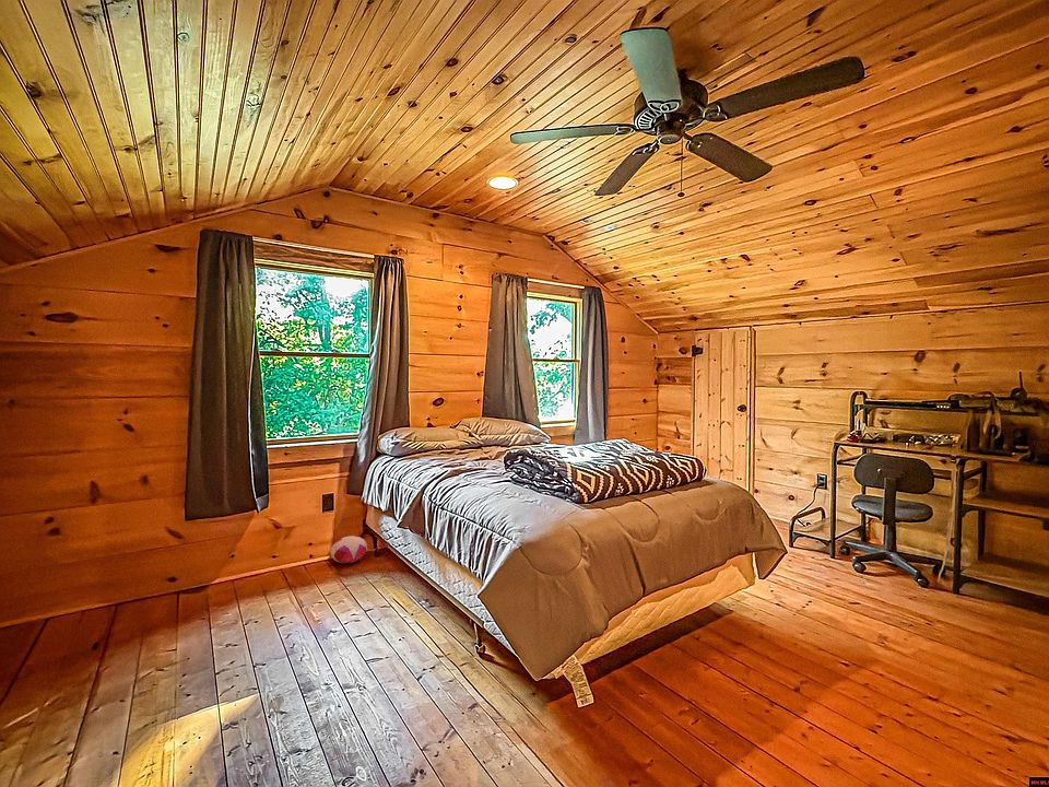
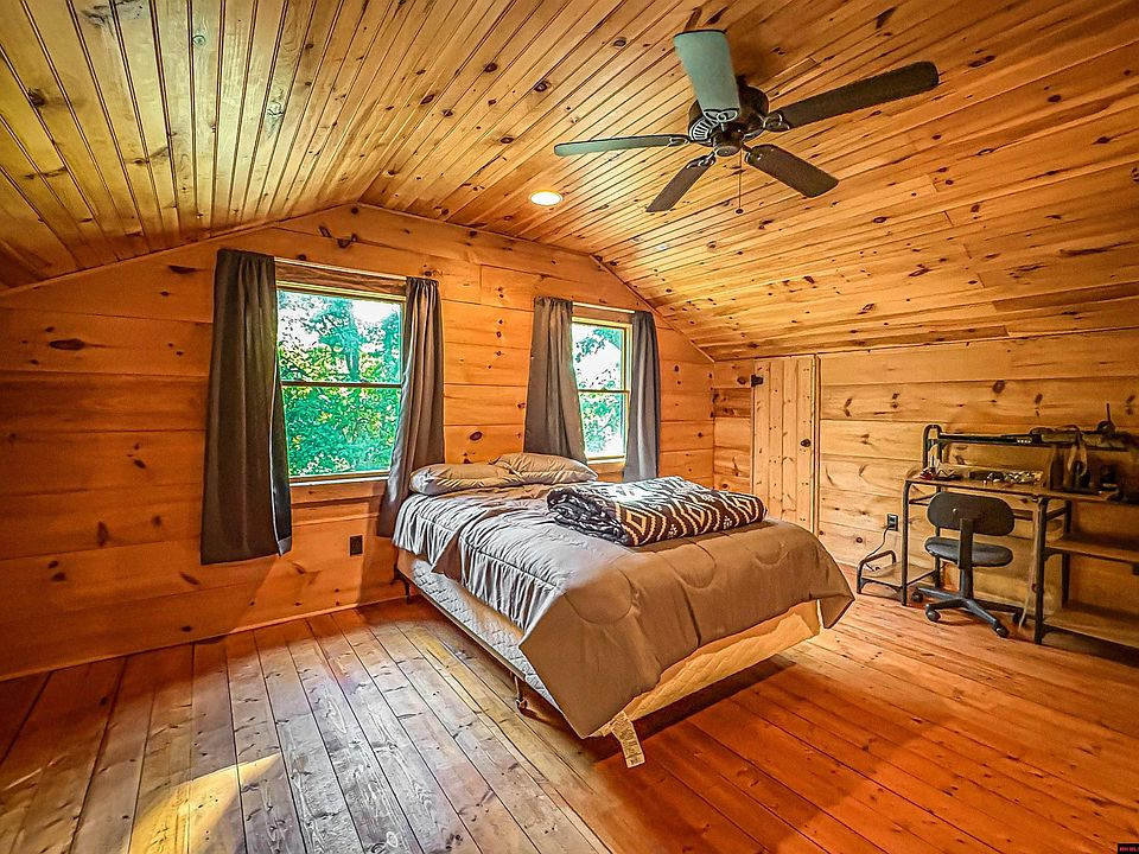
- plush toy (349, 549)
